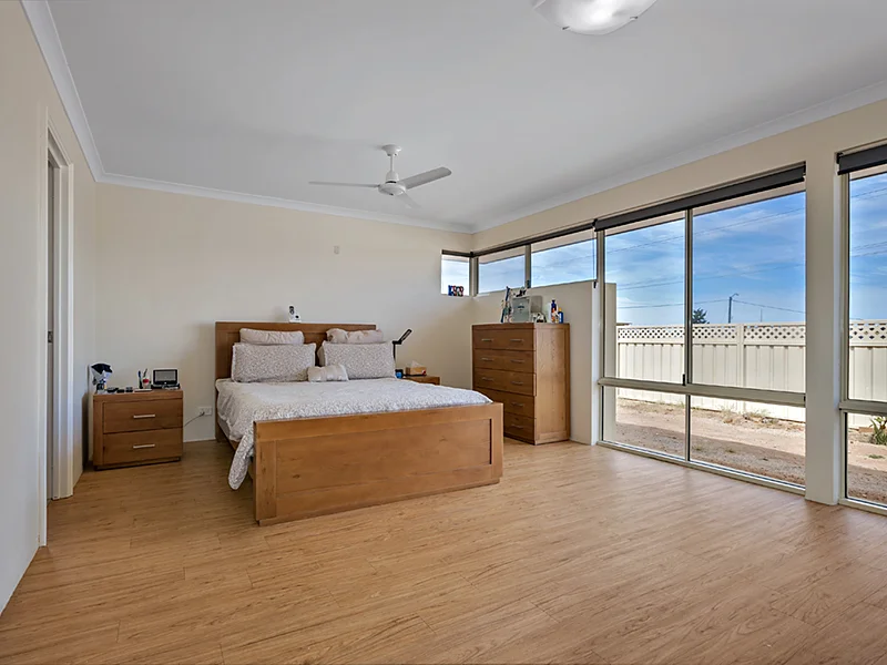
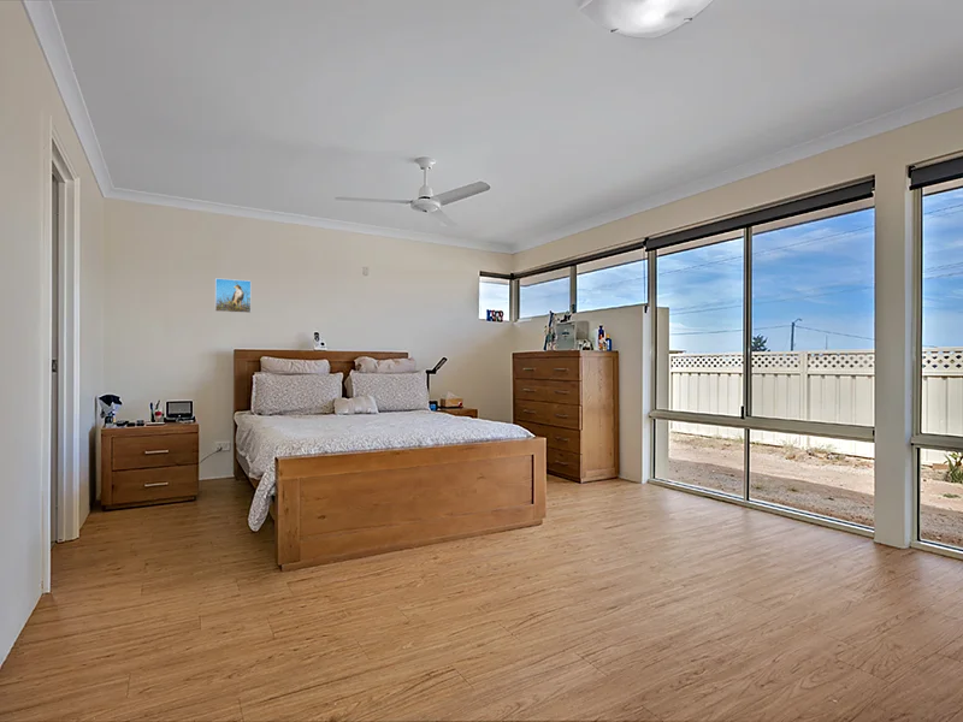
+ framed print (232, 296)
